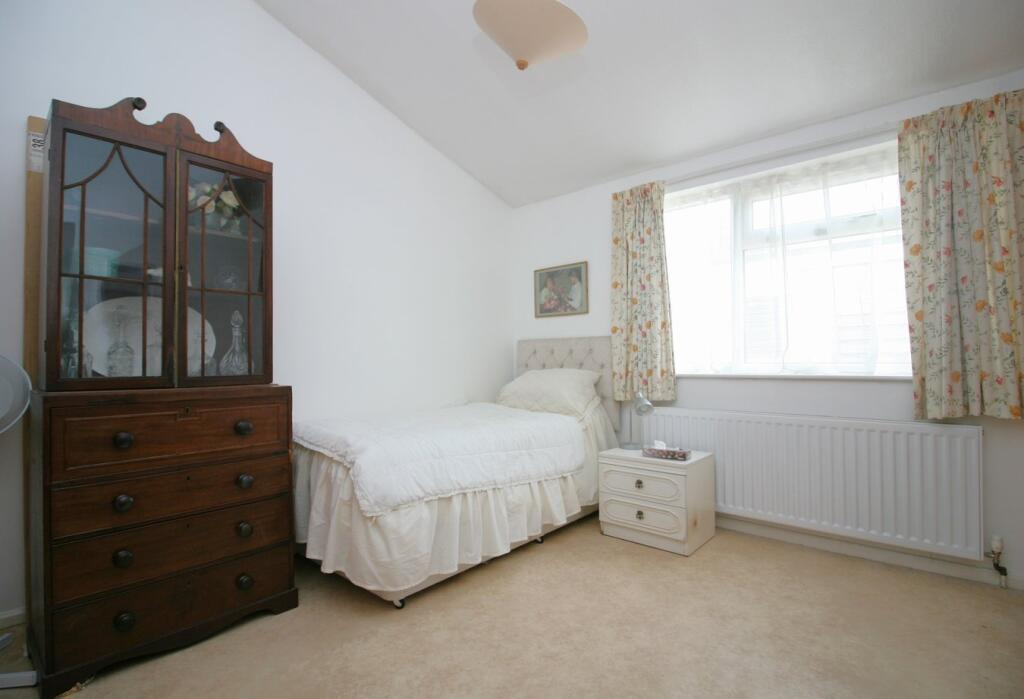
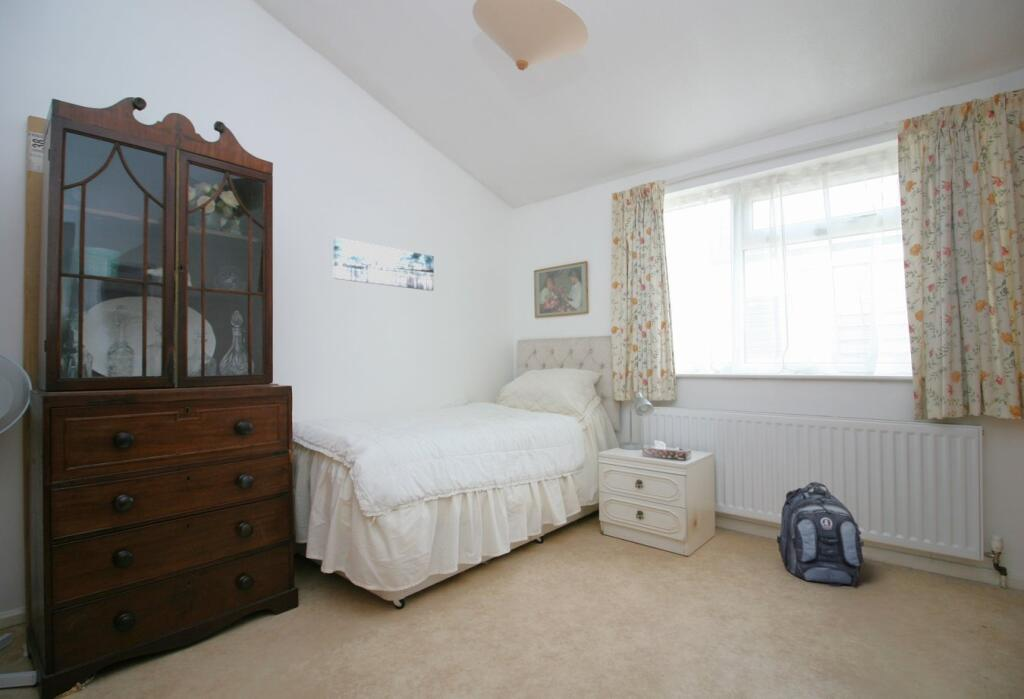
+ wall art (387, 266)
+ backpack (818, 526)
